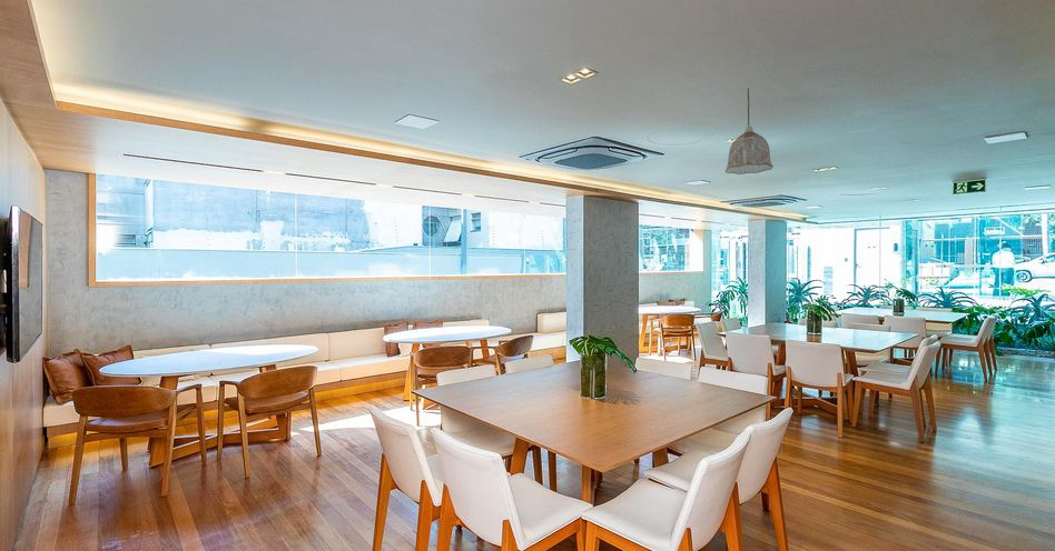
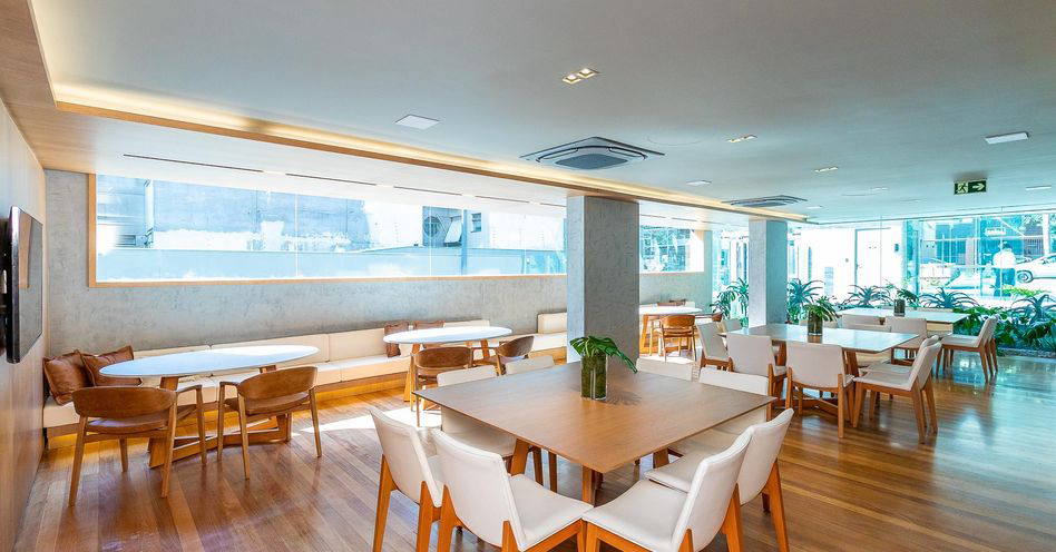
- pendant lamp (748, 129)
